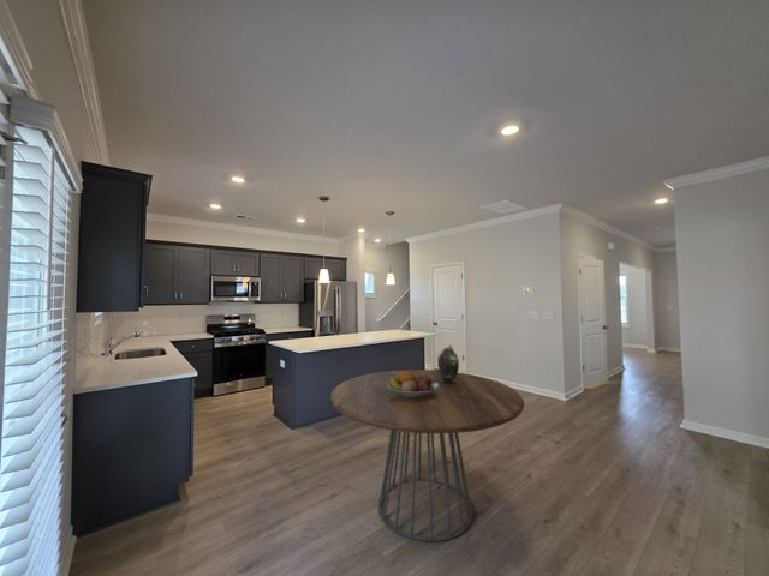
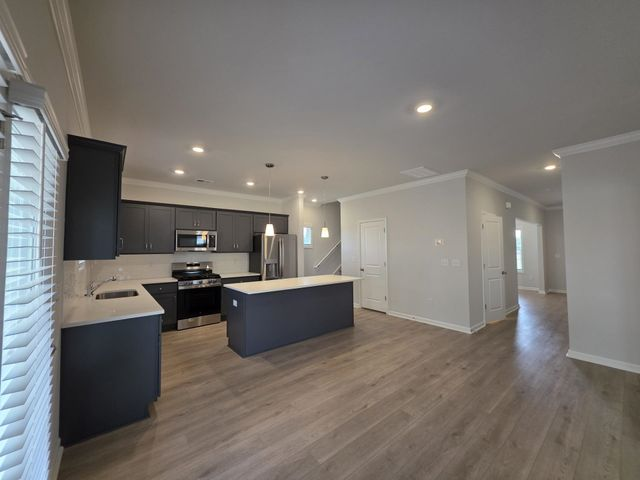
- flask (448, 362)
- fruit bowl (412, 382)
- dining table (428, 448)
